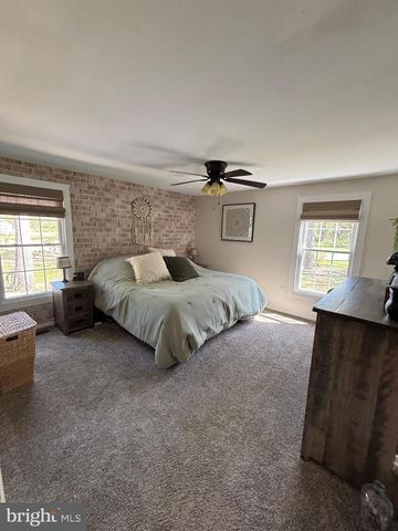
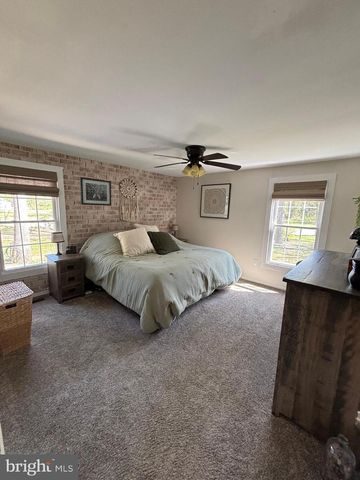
+ wall art (96, 192)
